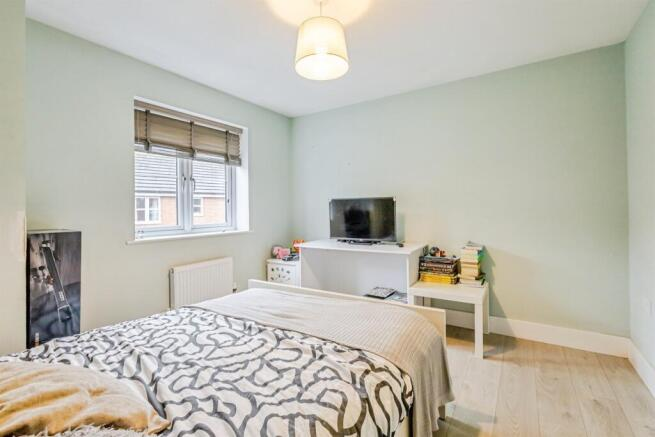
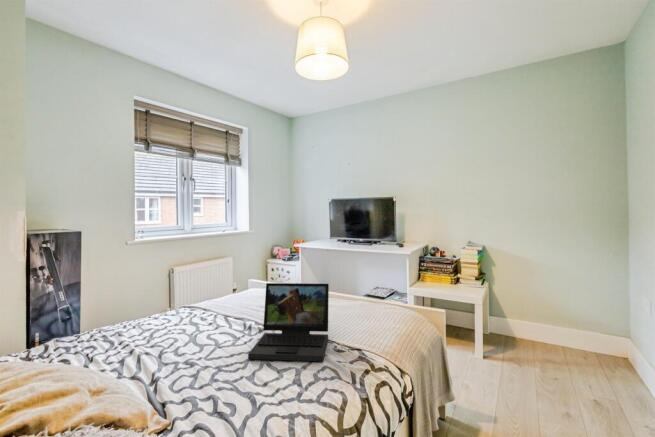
+ laptop (292, 317)
